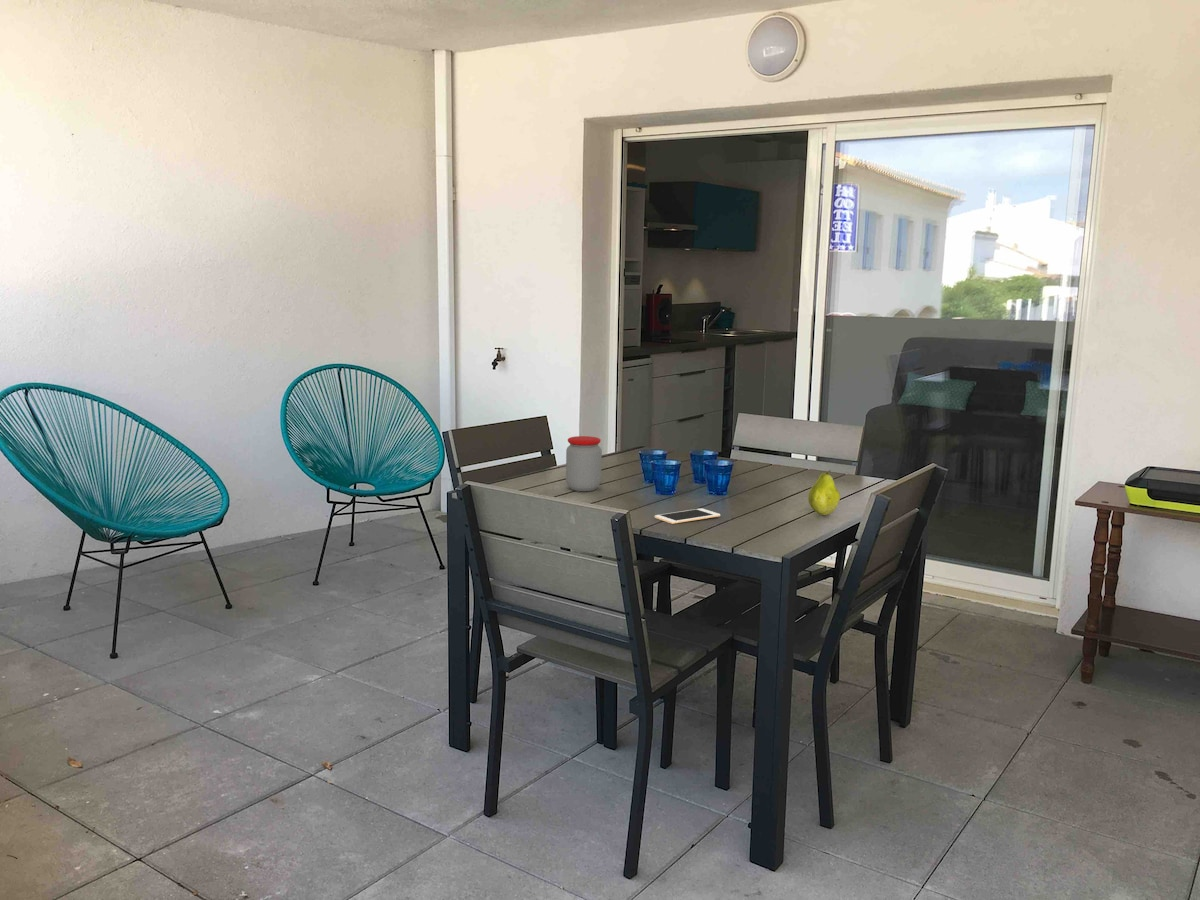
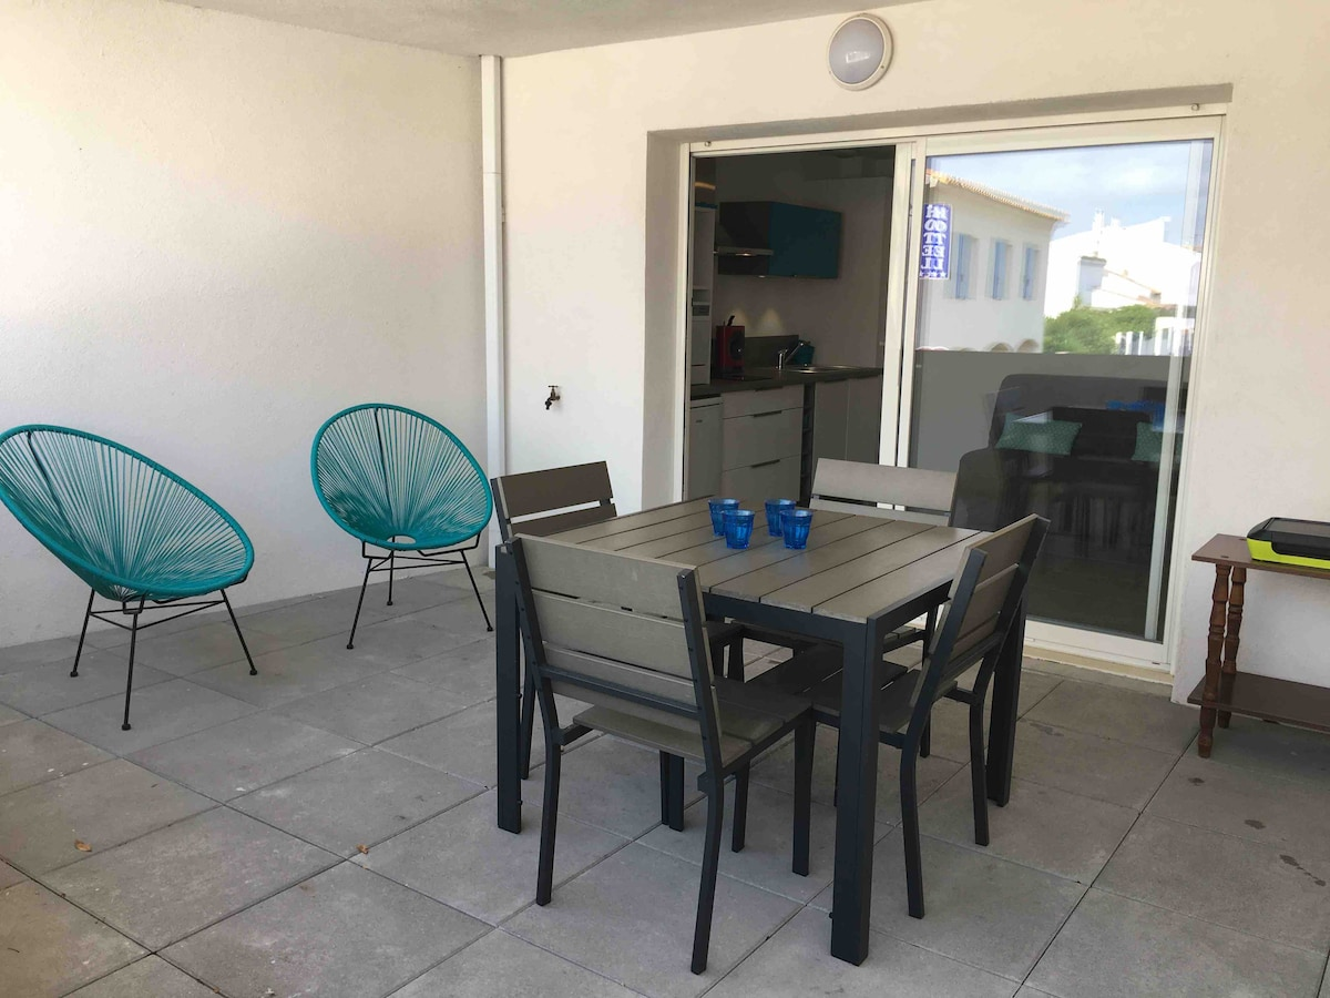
- fruit (824, 493)
- cell phone (687, 515)
- jar (583, 463)
